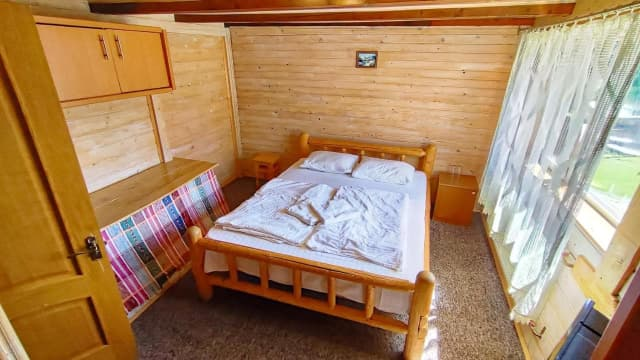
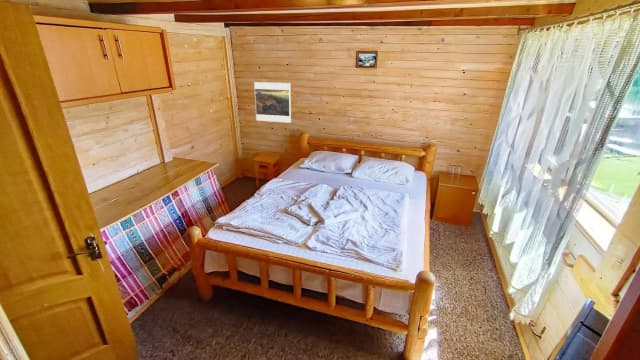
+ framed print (272, 102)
